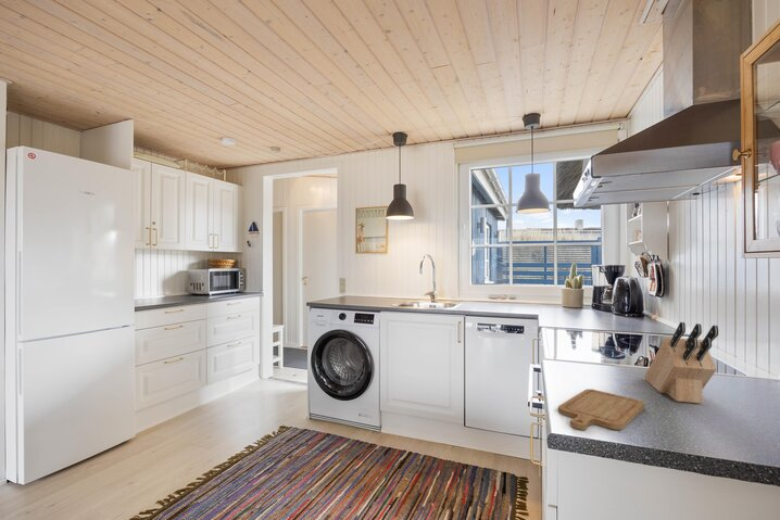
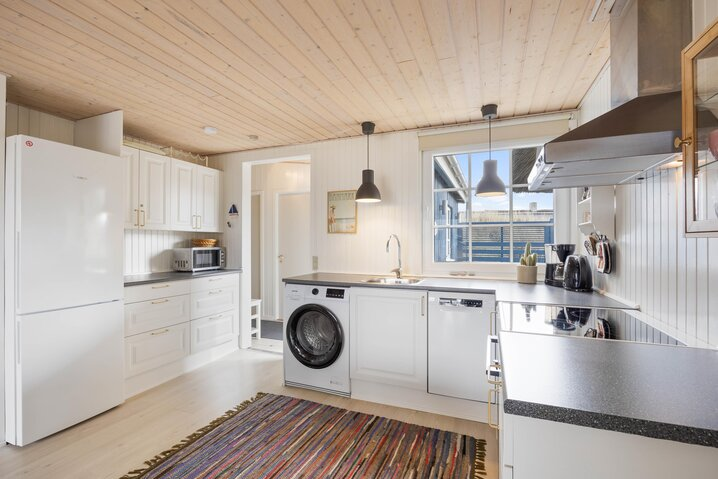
- chopping board (597, 409)
- knife block (679, 356)
